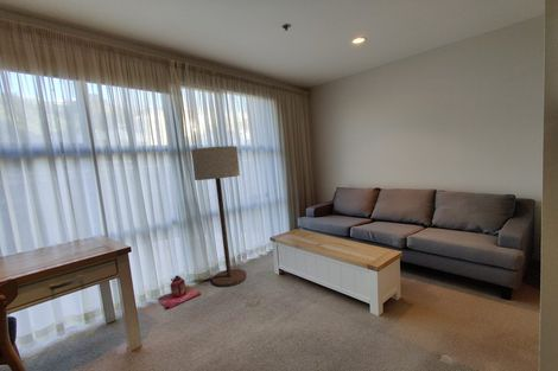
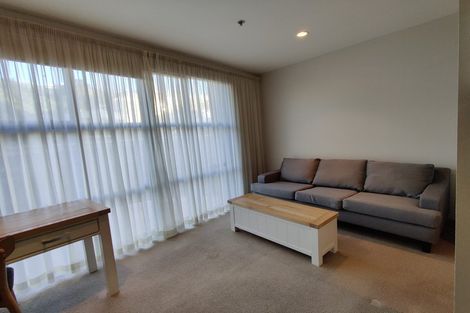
- floor lamp (222, 215)
- lantern (177, 287)
